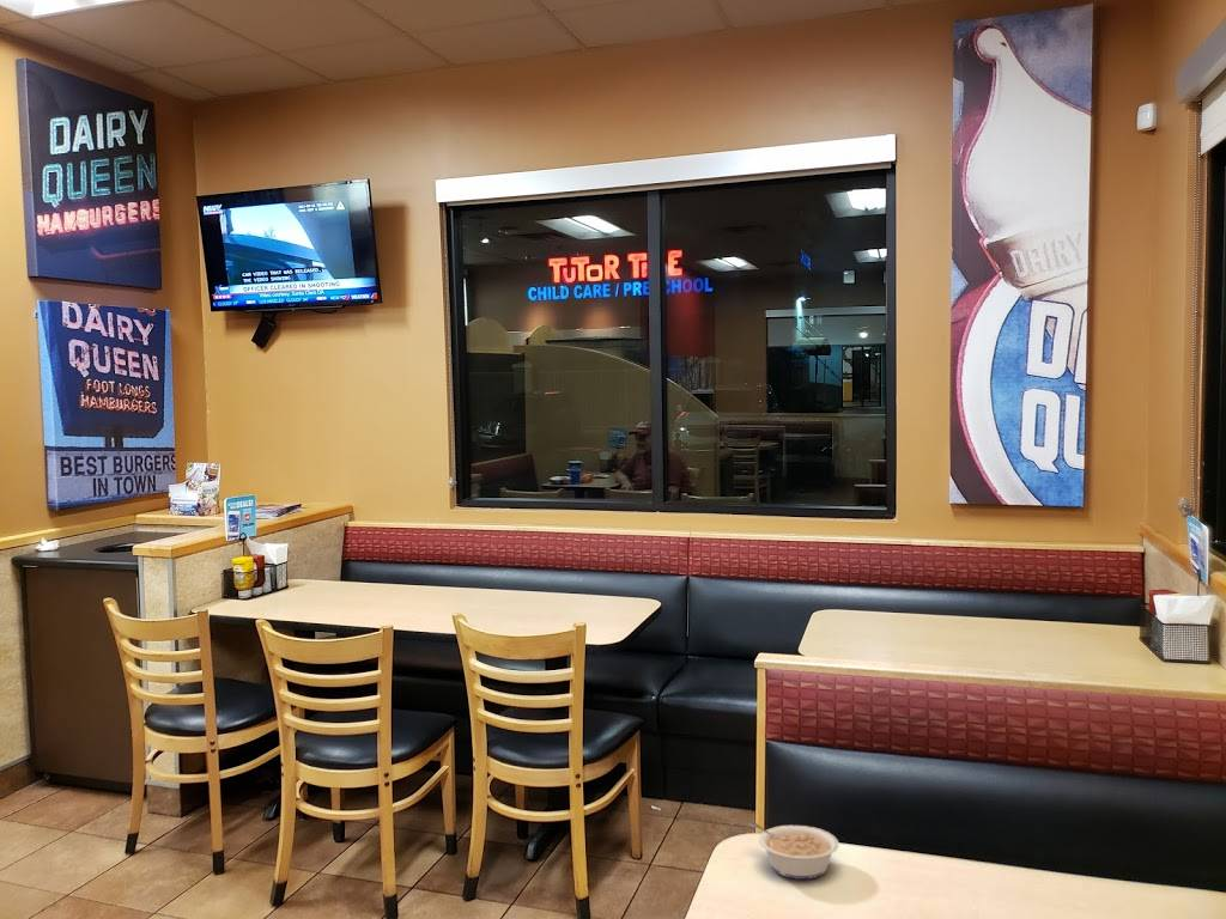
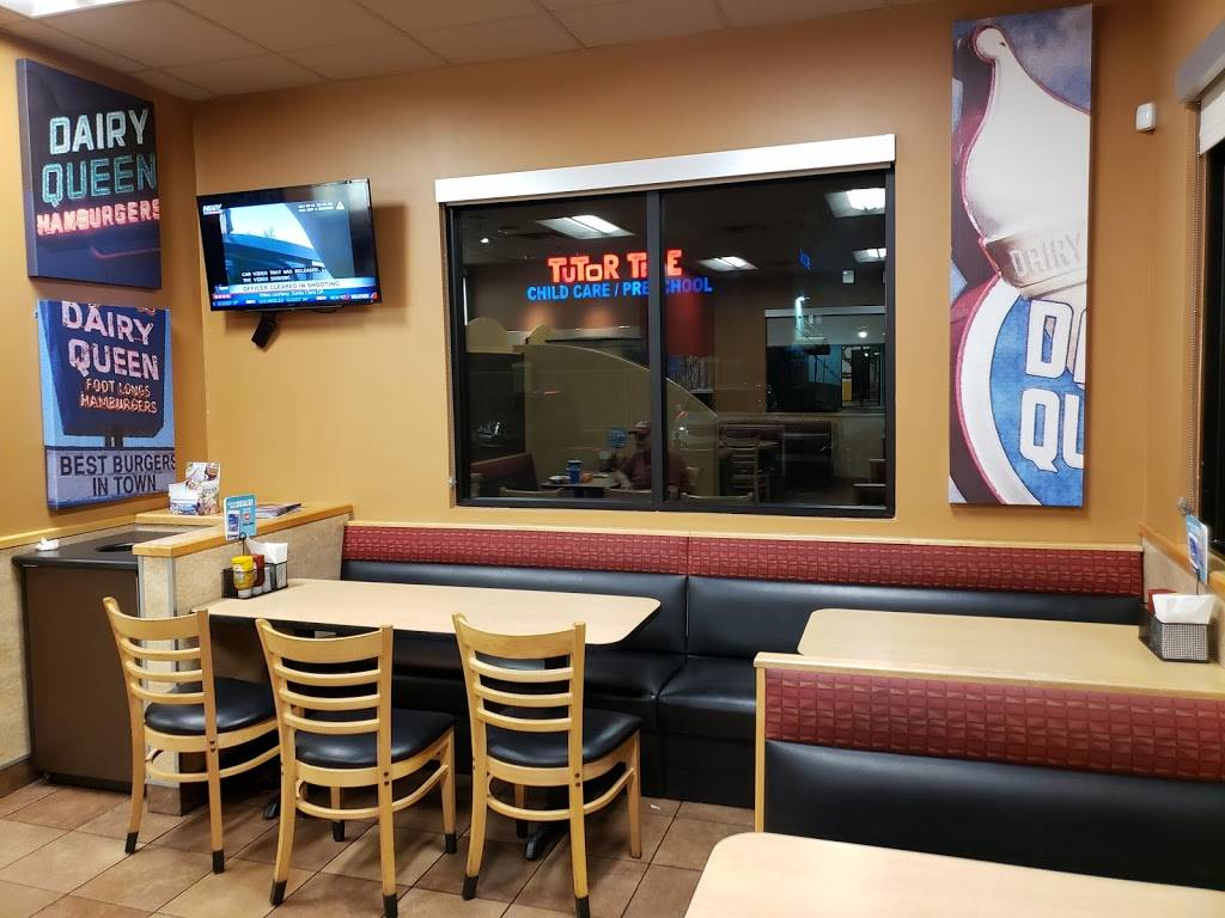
- legume (795, 851)
